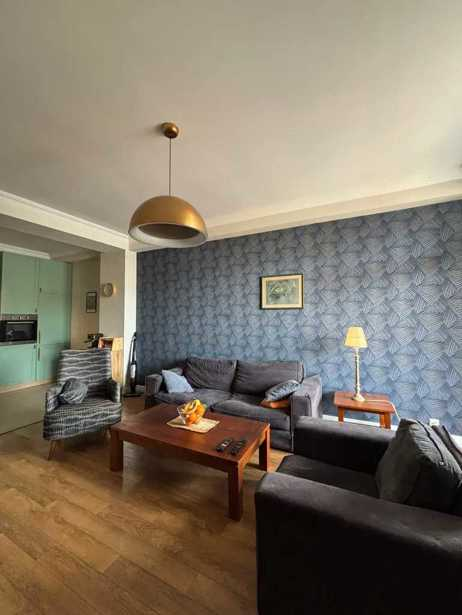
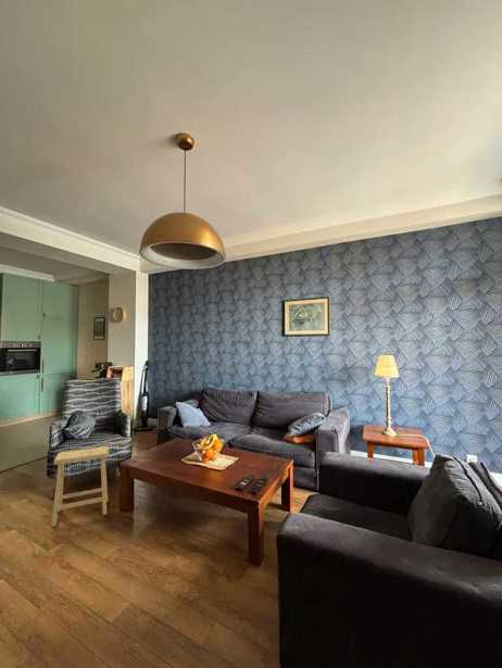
+ footstool (83, 491)
